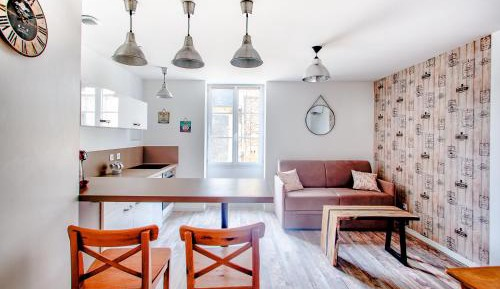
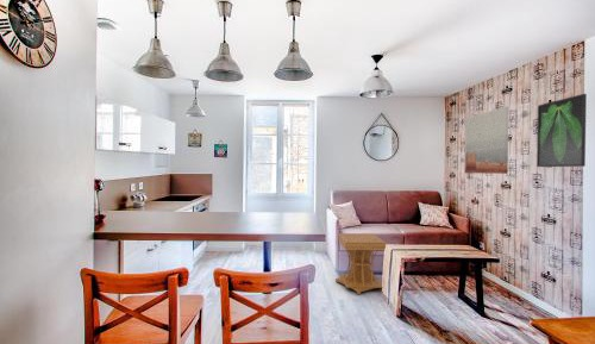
+ side table (359, 261)
+ wall art (484, 143)
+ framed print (559, 133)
